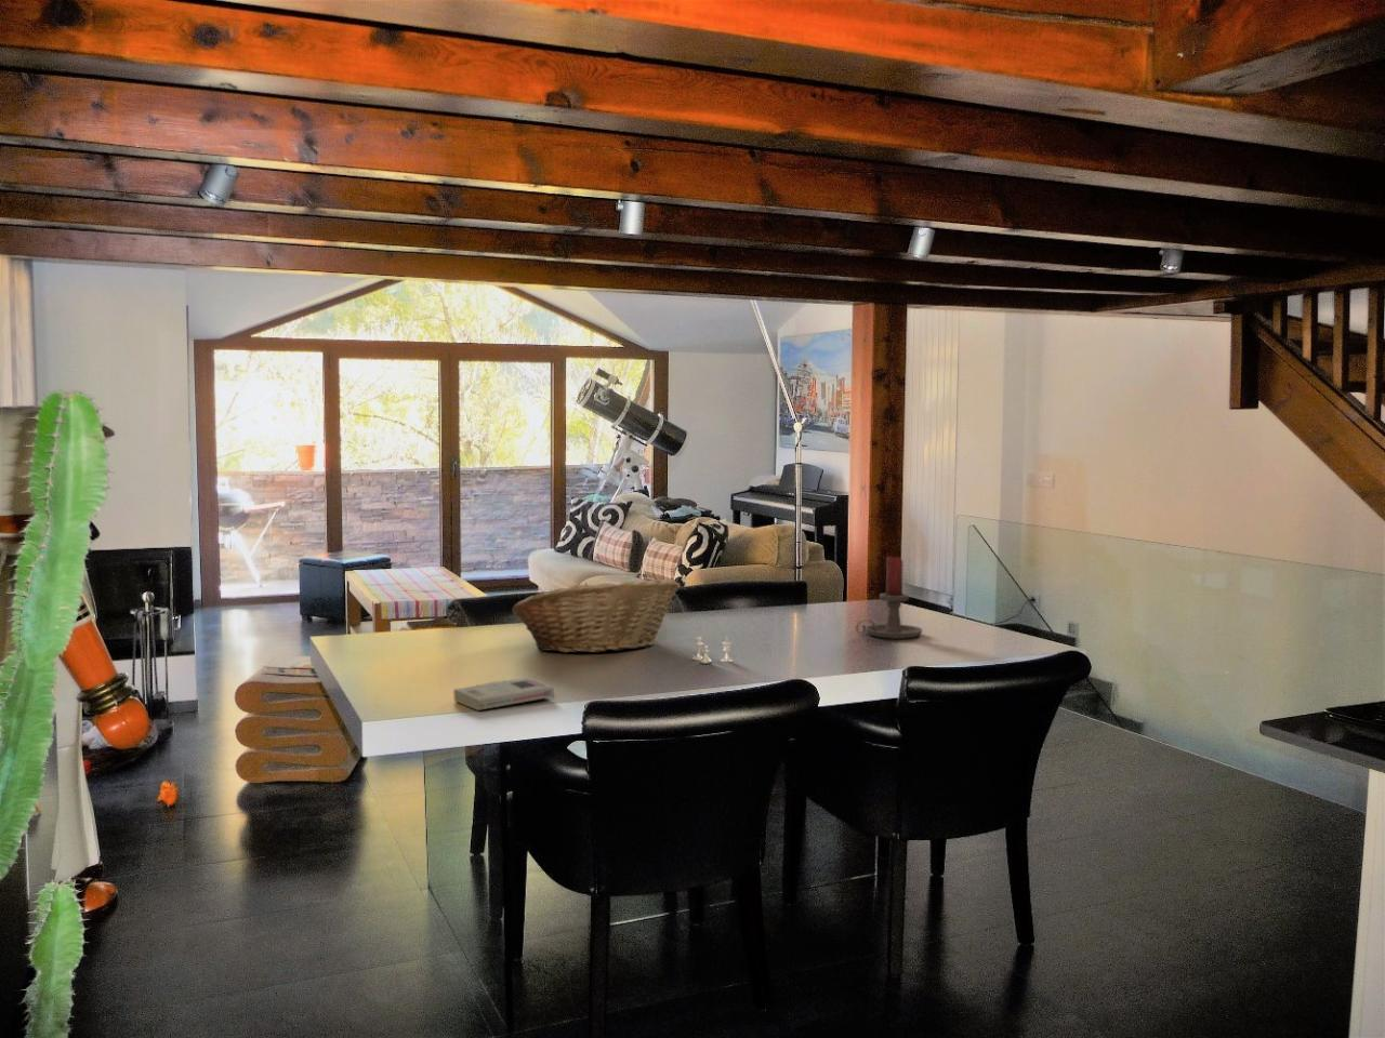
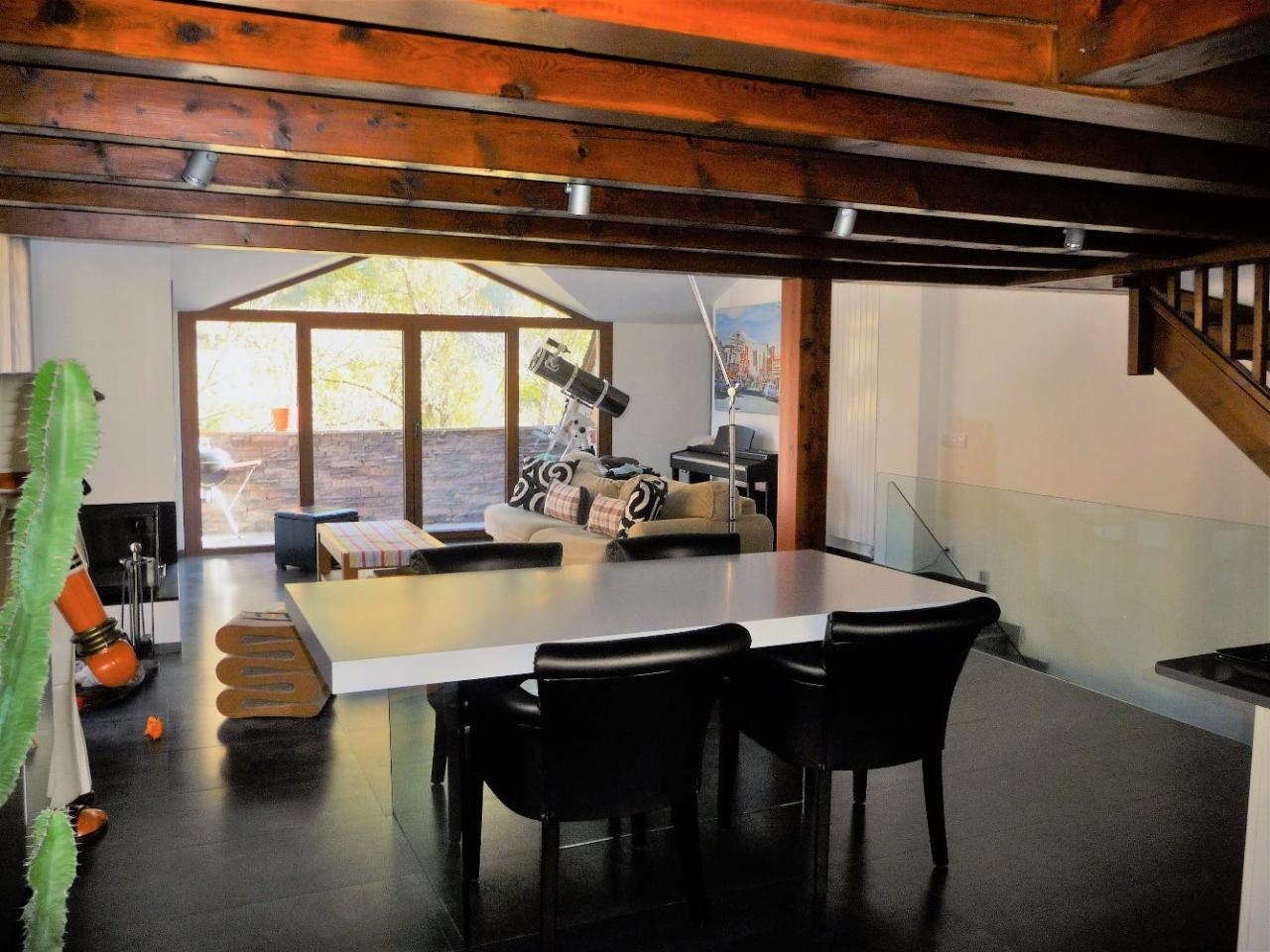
- fruit basket (598, 611)
- book (504, 693)
- salt and pepper shaker set (707, 649)
- candle holder (888, 595)
